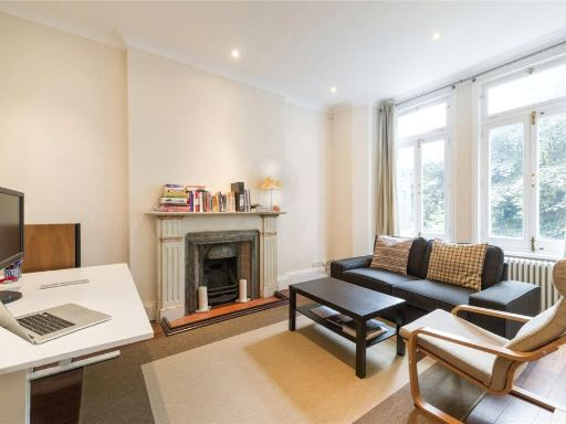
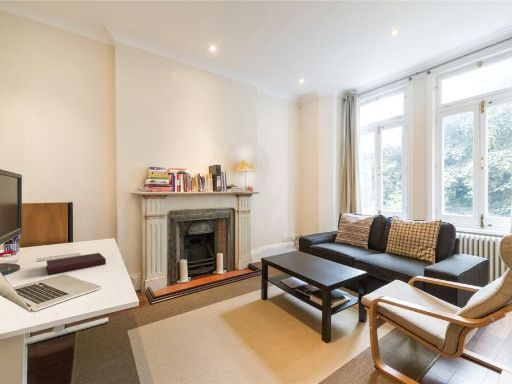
+ notebook (76, 262)
